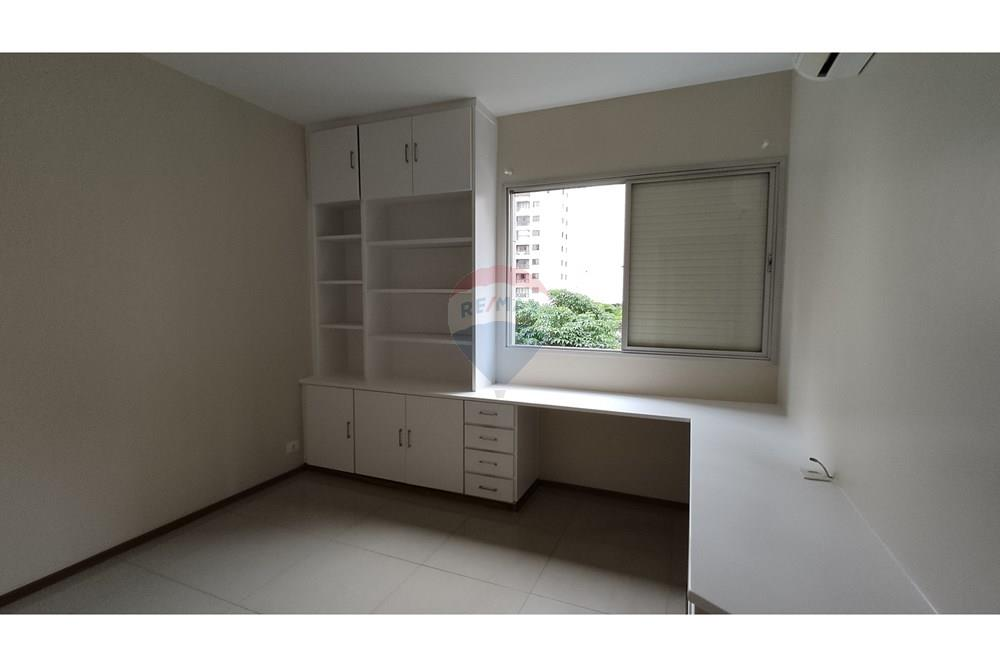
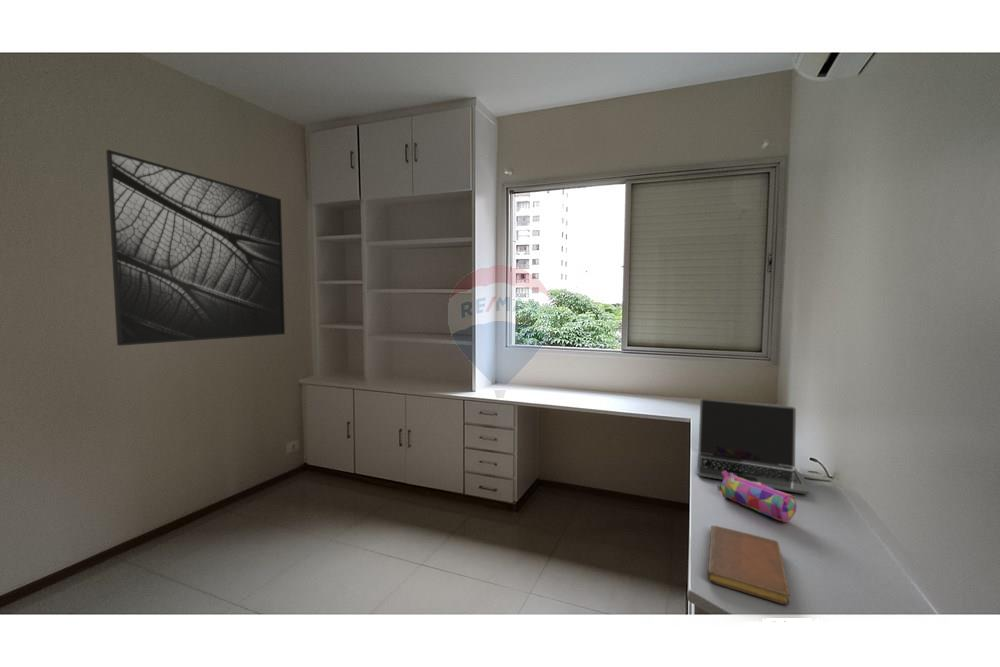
+ laptop (747, 440)
+ notebook (744, 559)
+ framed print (212, 259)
+ pencil case (755, 495)
